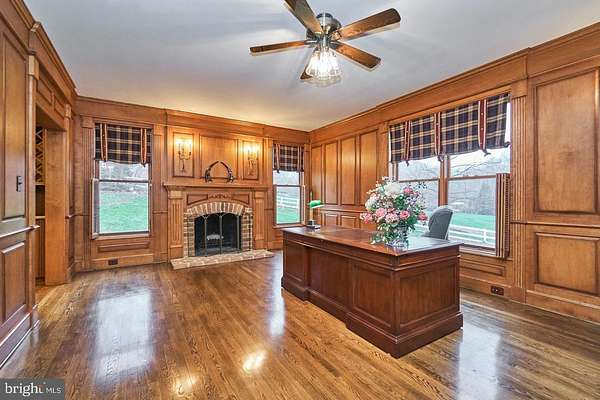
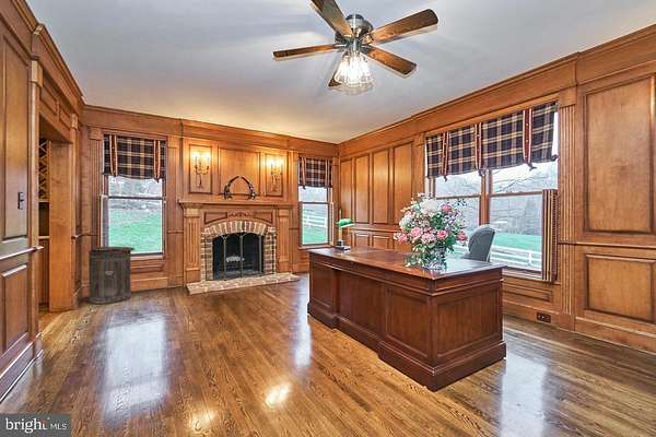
+ trash can lid (112, 272)
